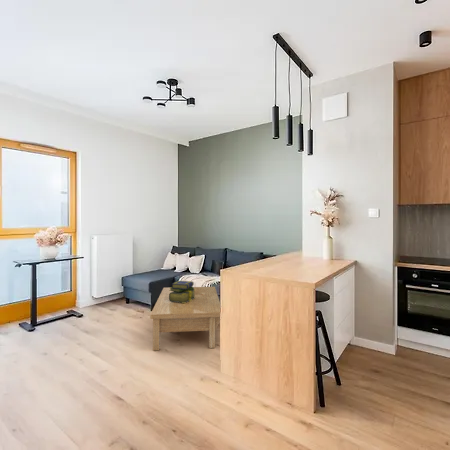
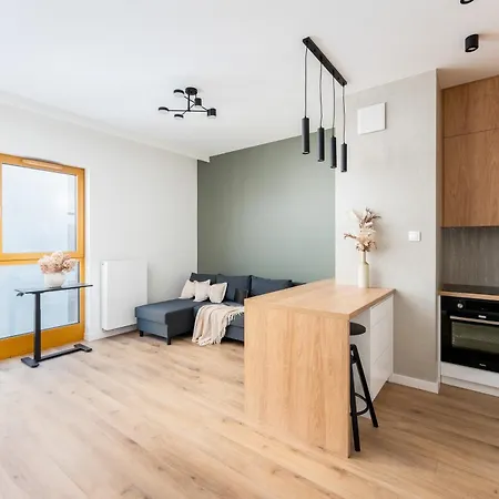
- stack of books (182, 290)
- coffee table (188, 313)
